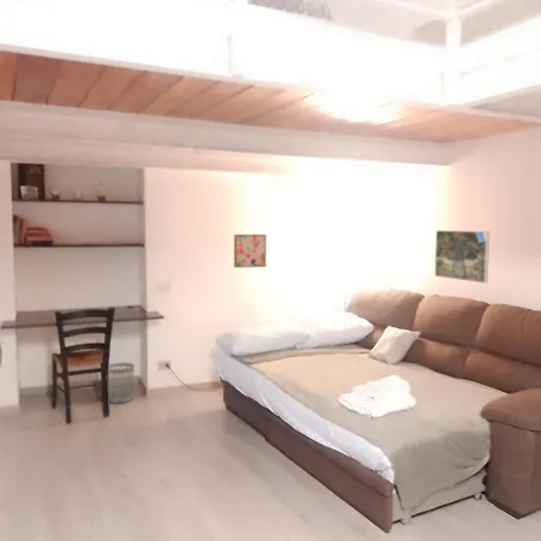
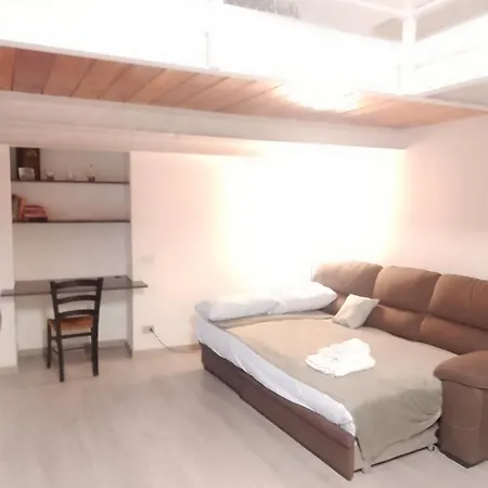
- wall art (250, 250)
- wastebasket (120, 382)
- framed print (460, 255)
